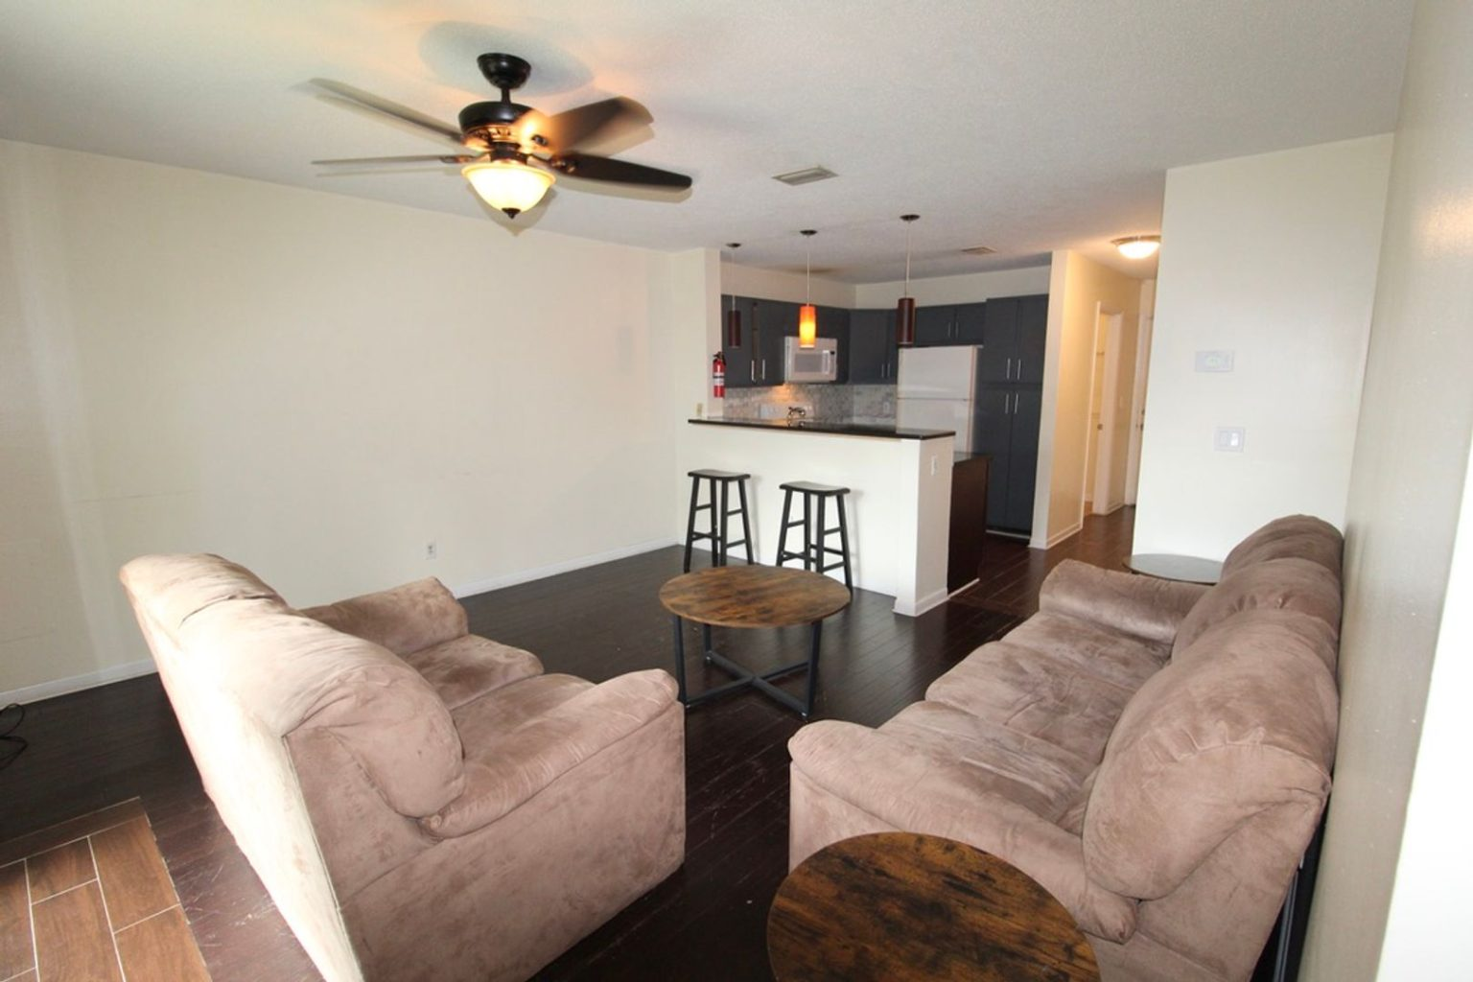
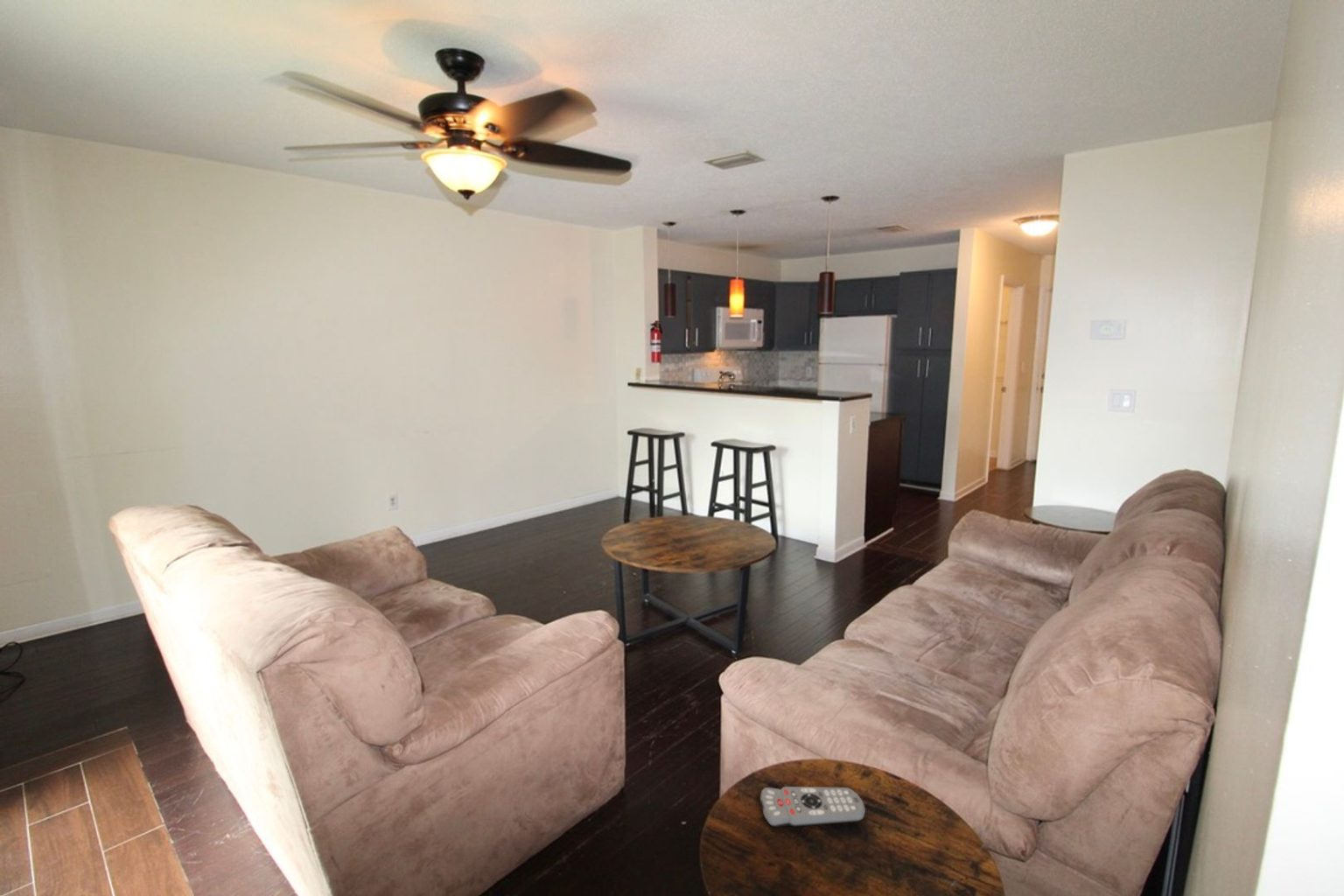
+ remote control (812, 805)
